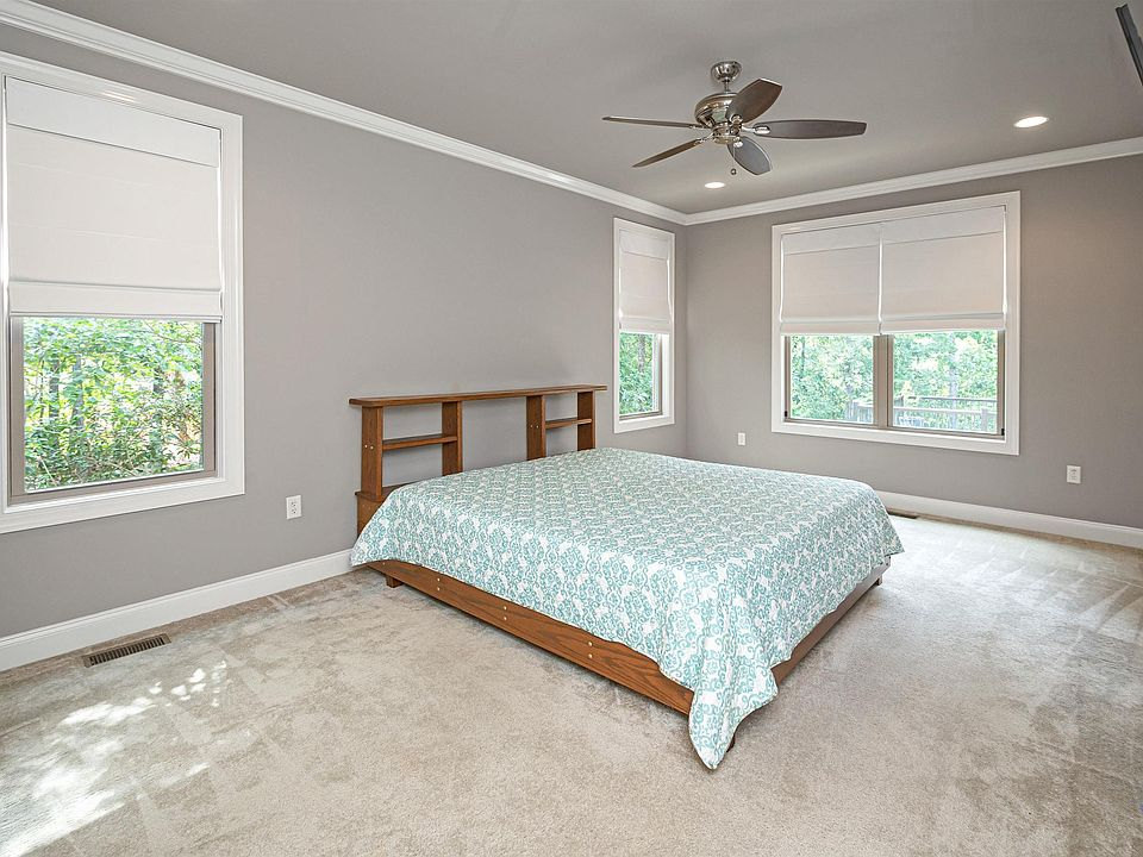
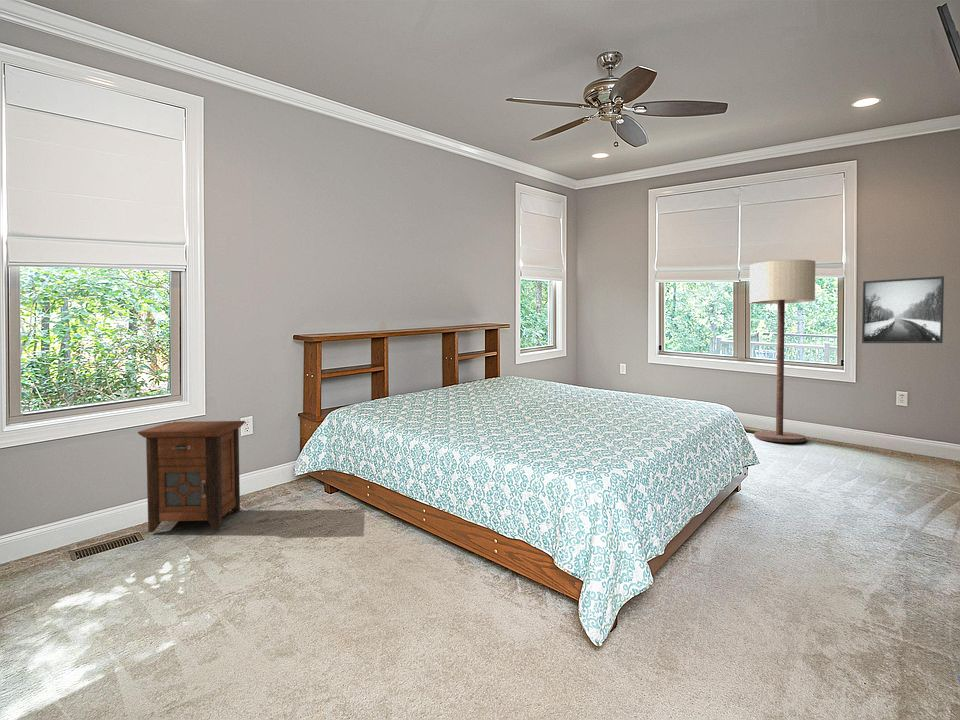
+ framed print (901, 311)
+ floor lamp (780, 351)
+ nightstand (195, 473)
